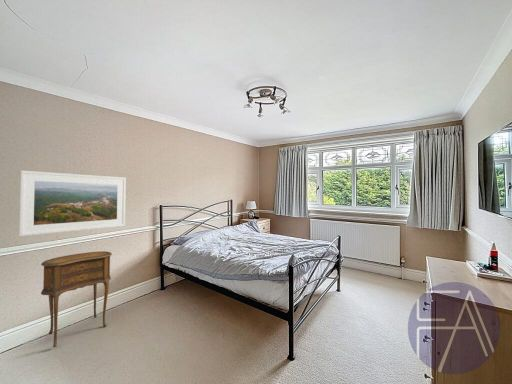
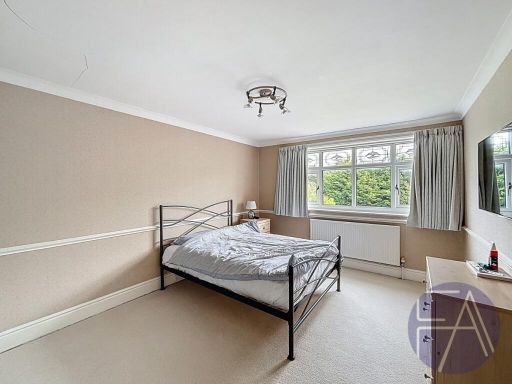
- side table (75, 289)
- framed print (80, 202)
